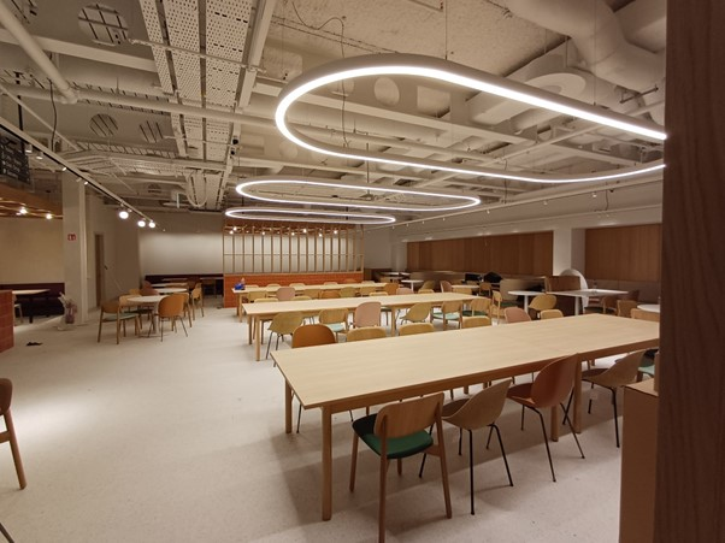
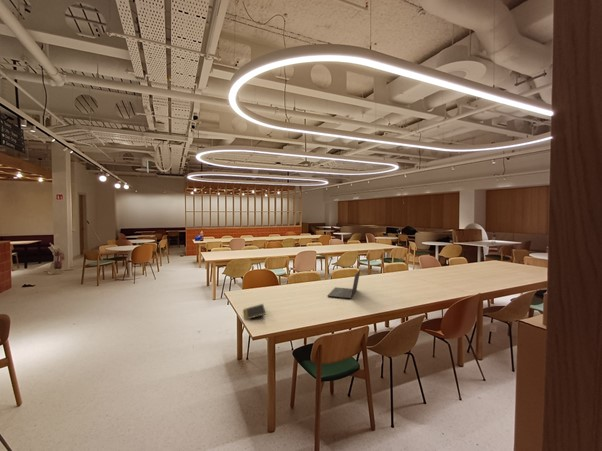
+ notepad (254, 311)
+ laptop (344, 288)
